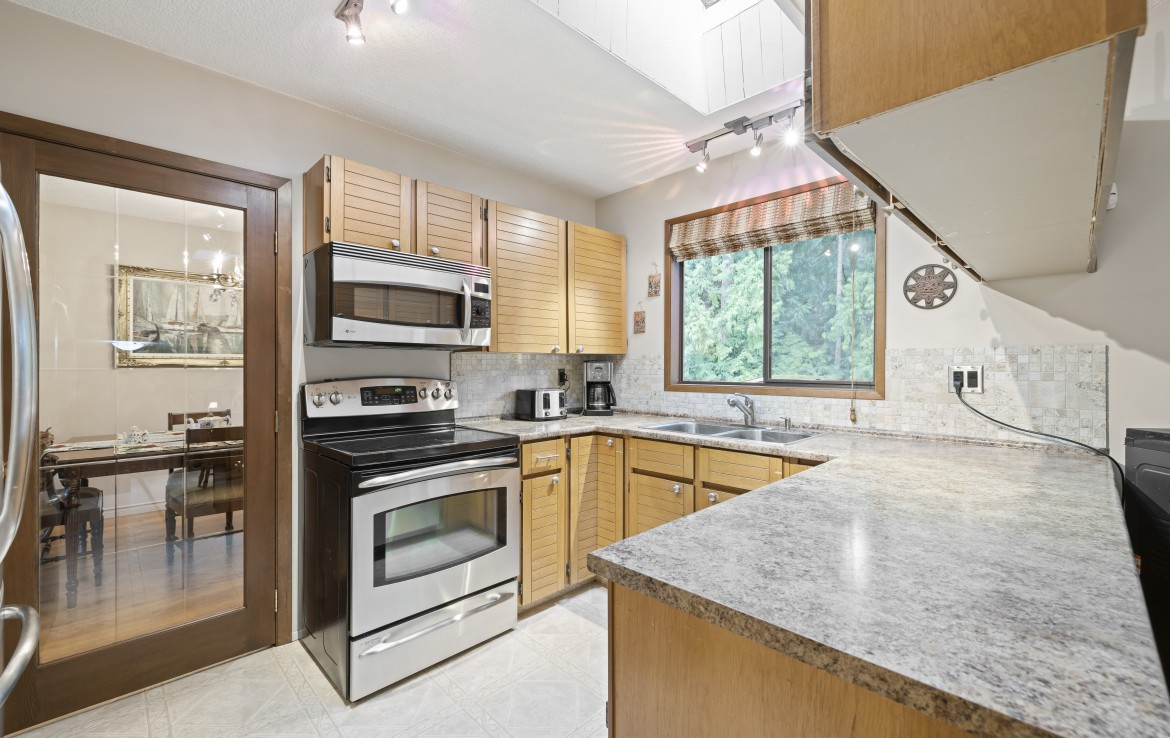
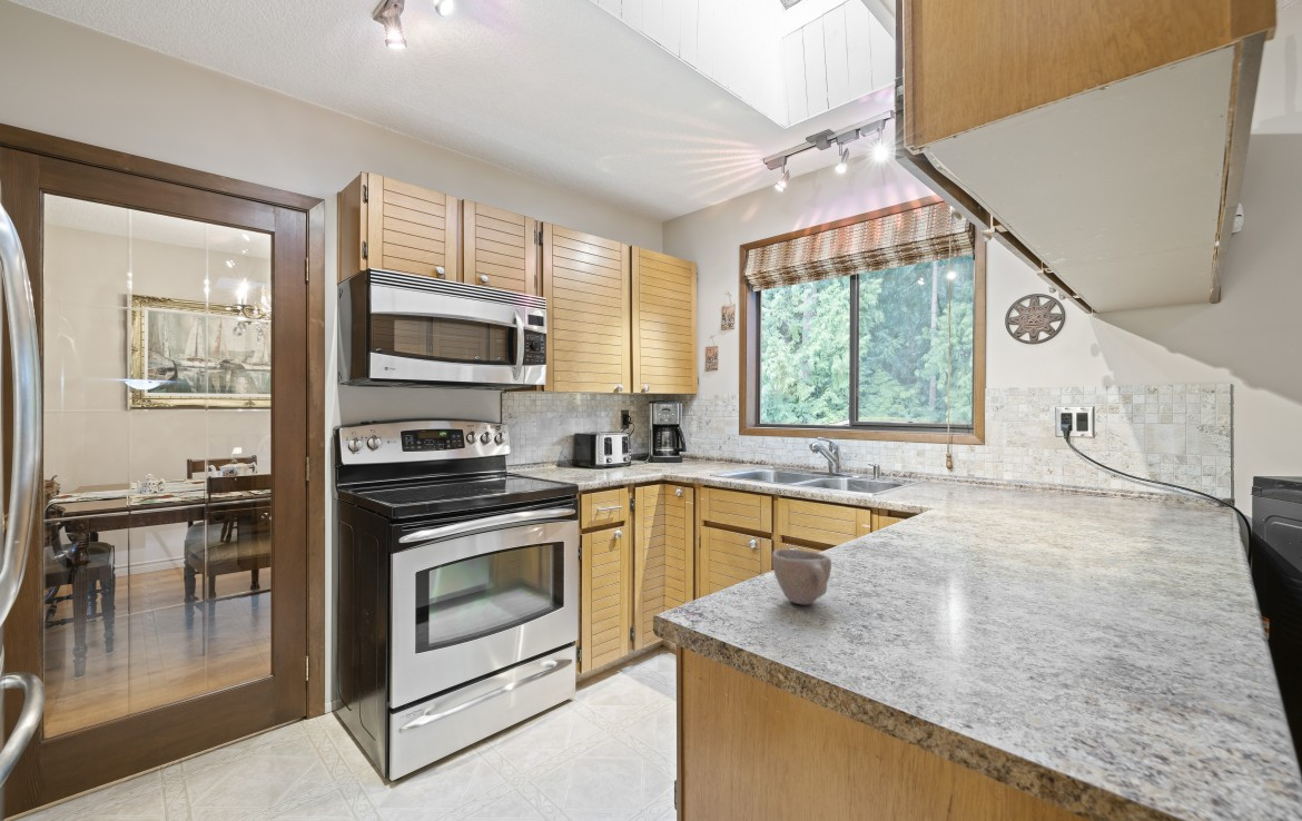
+ cup (806, 578)
